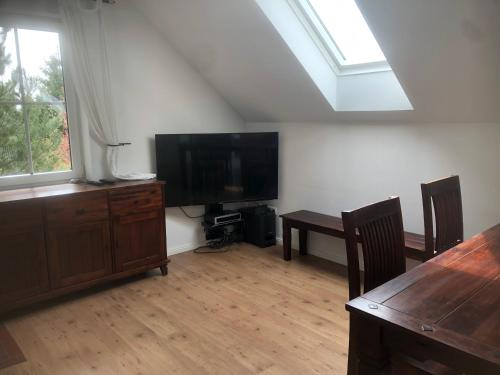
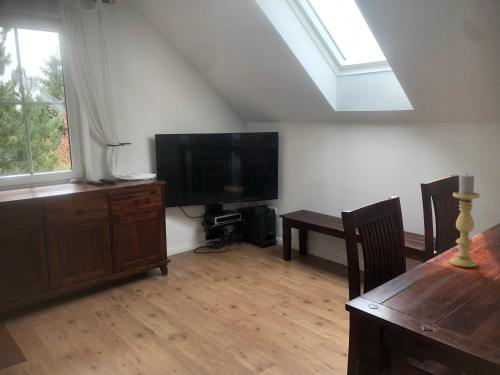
+ candle holder (465, 219)
